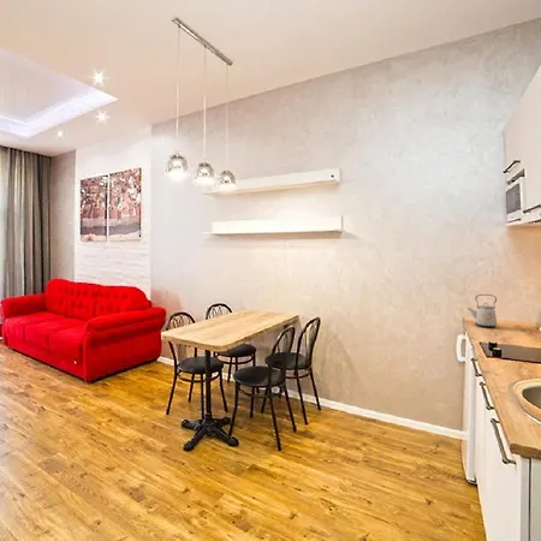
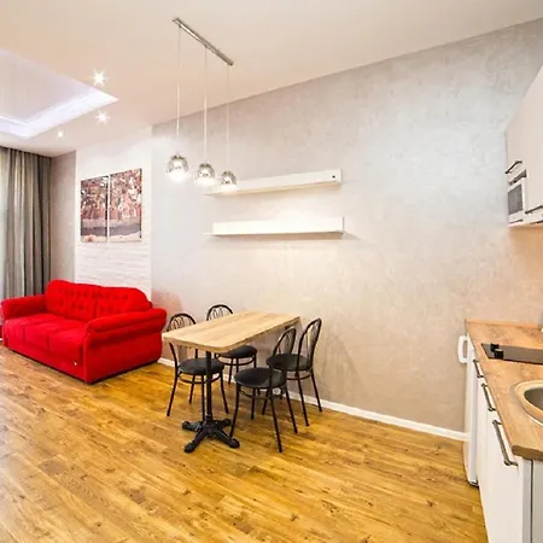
- kettle (481, 310)
